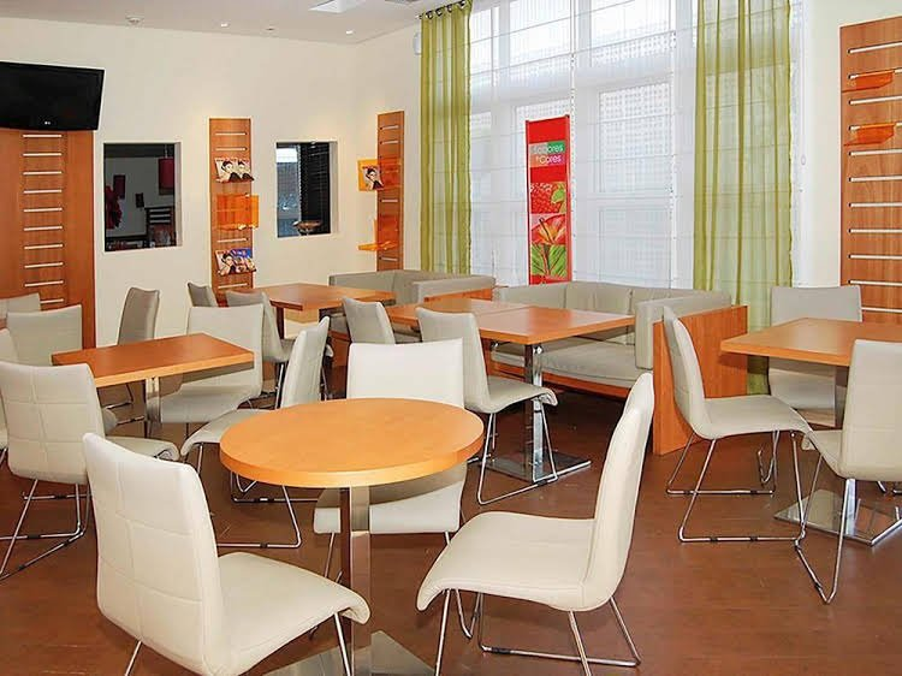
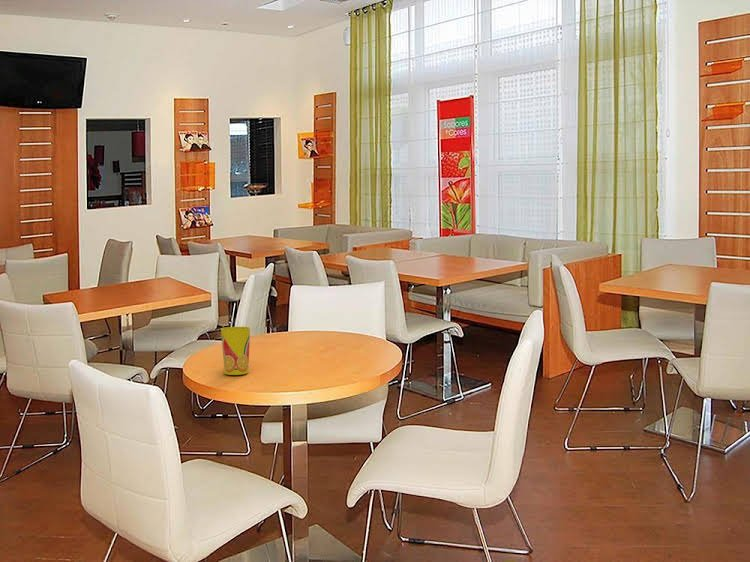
+ cup (236, 350)
